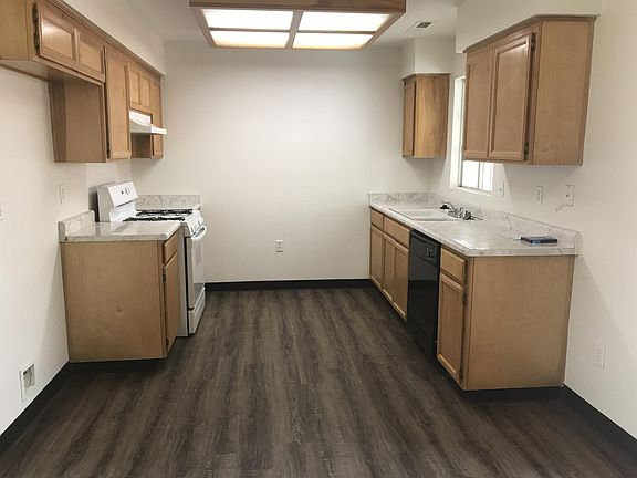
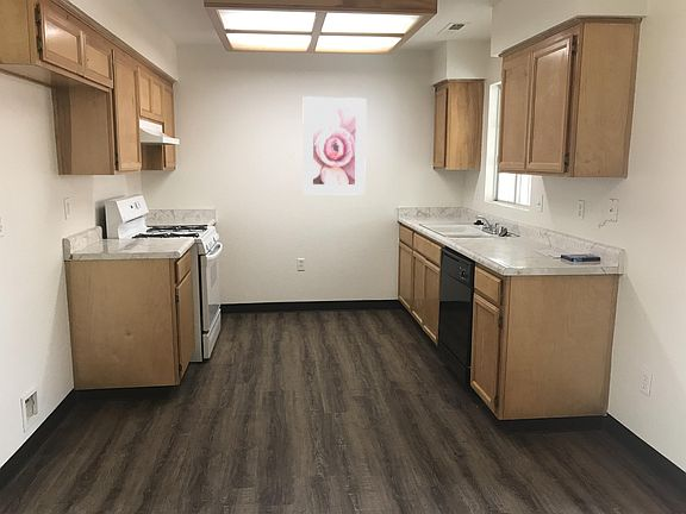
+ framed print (333, 146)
